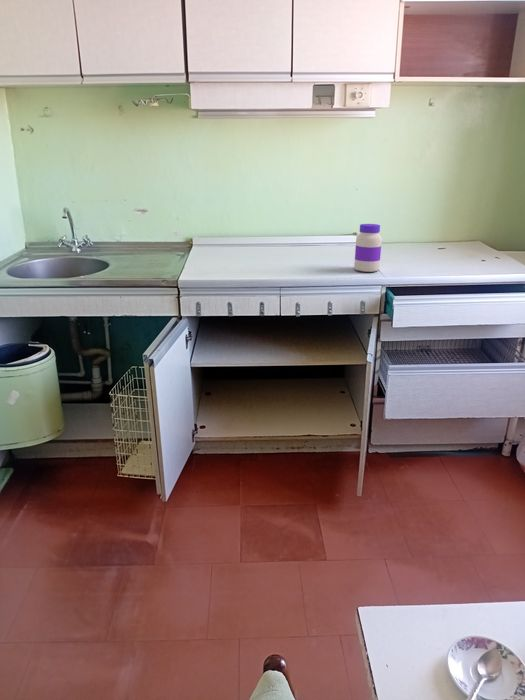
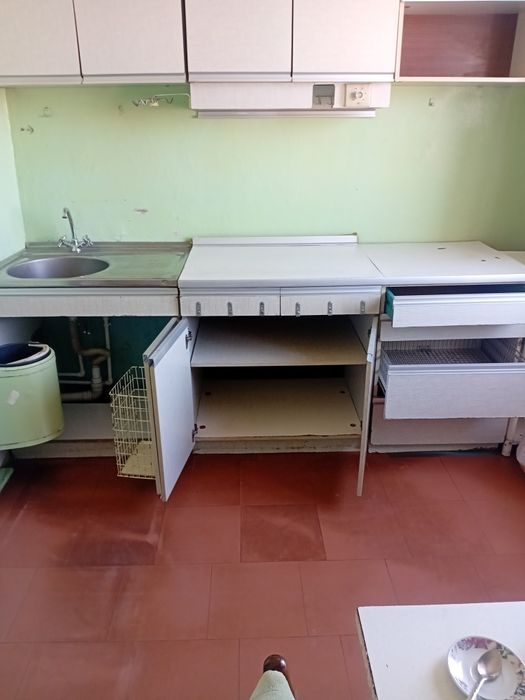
- jar (368, 247)
